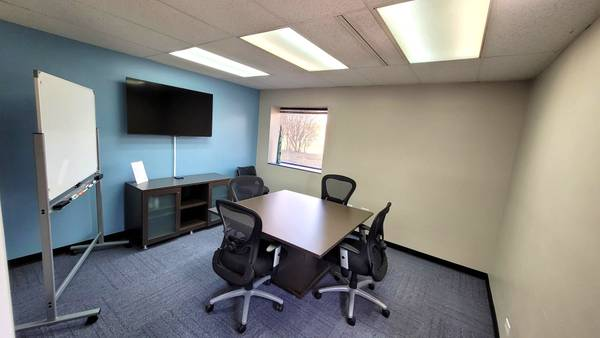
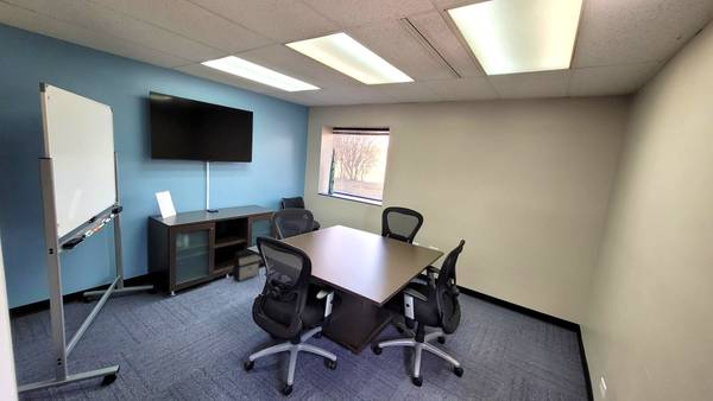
+ backpack (246, 261)
